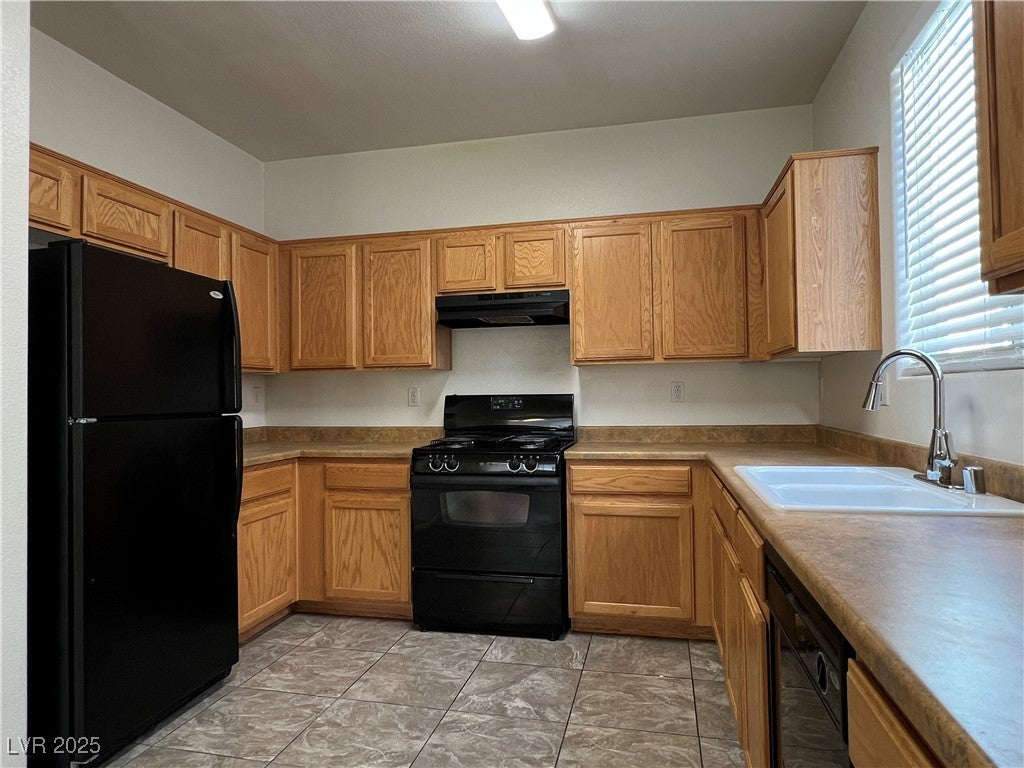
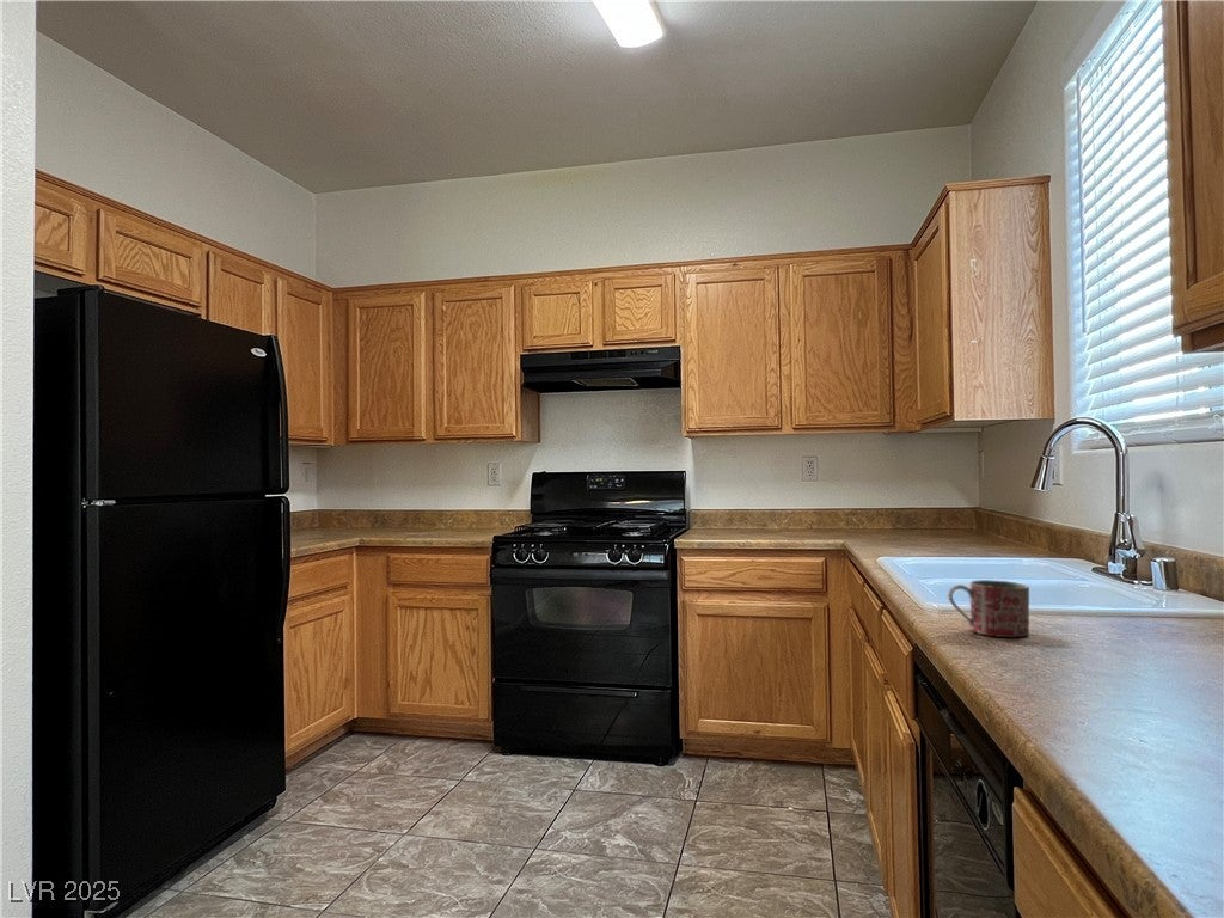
+ mug (989, 606)
